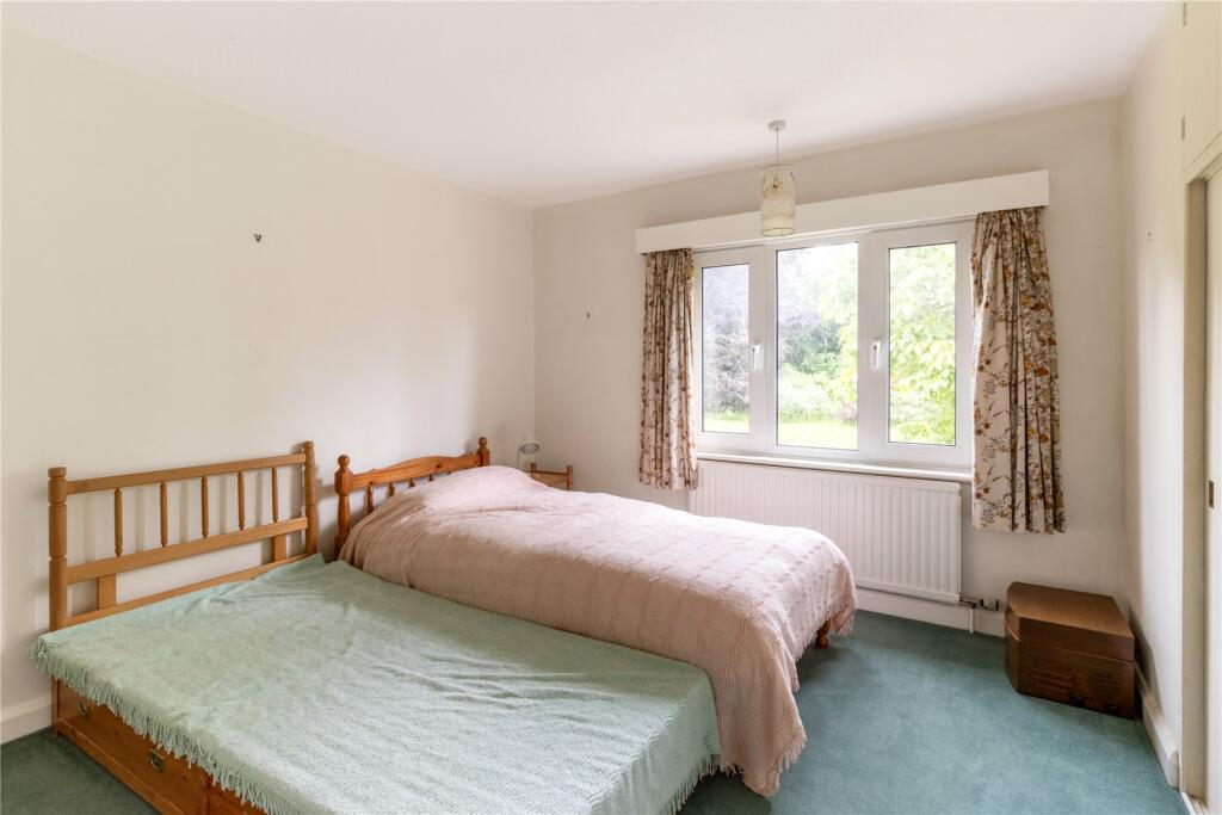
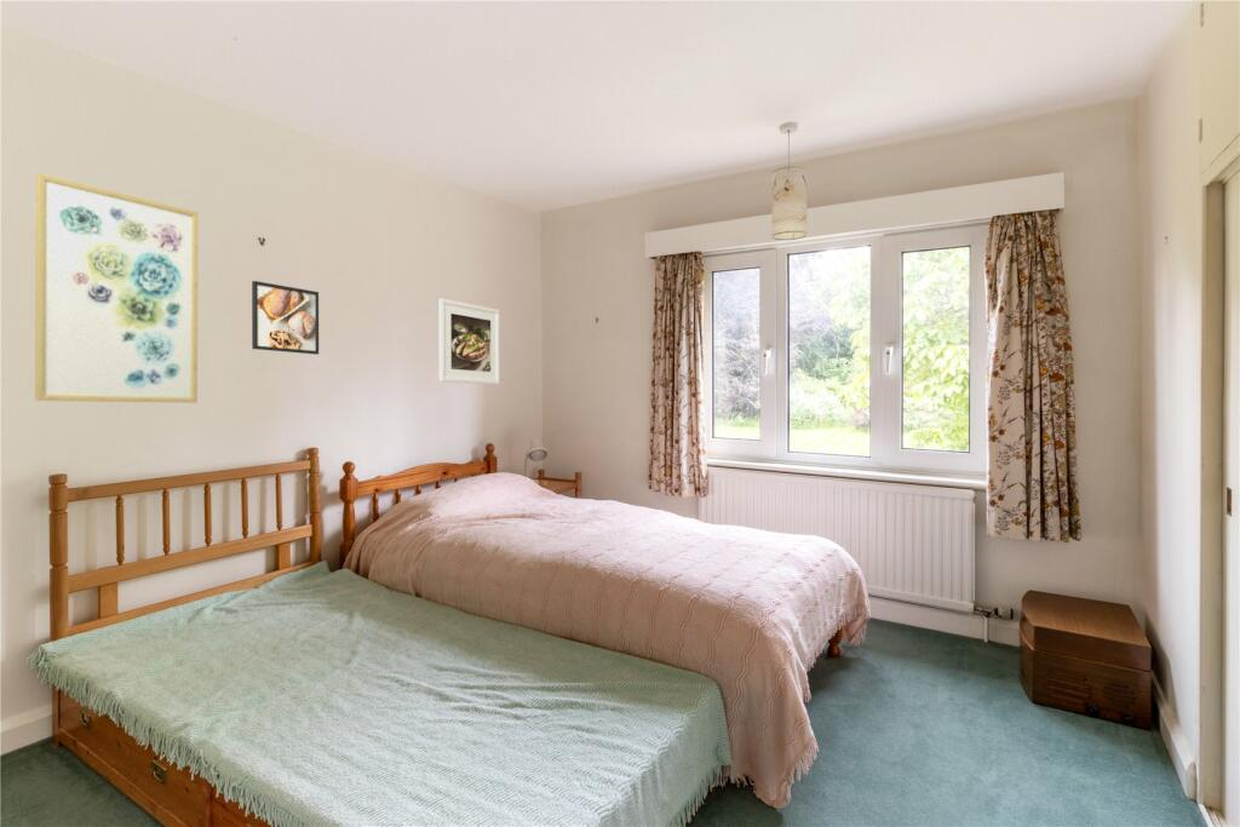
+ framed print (286, 318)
+ wall art (122, 298)
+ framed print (470, 343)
